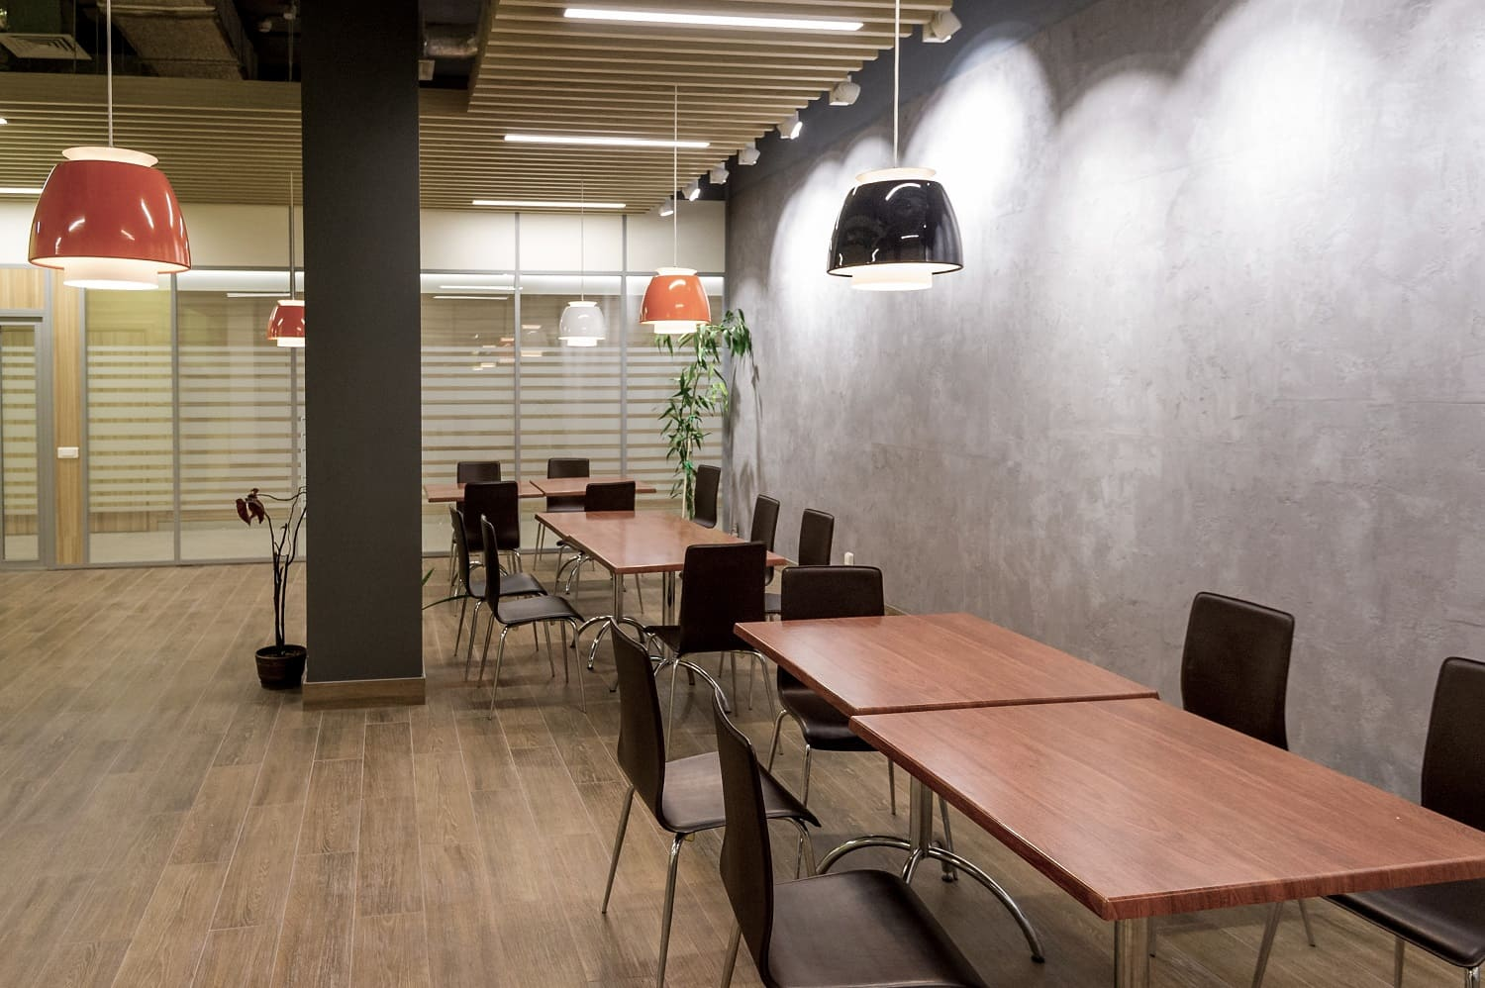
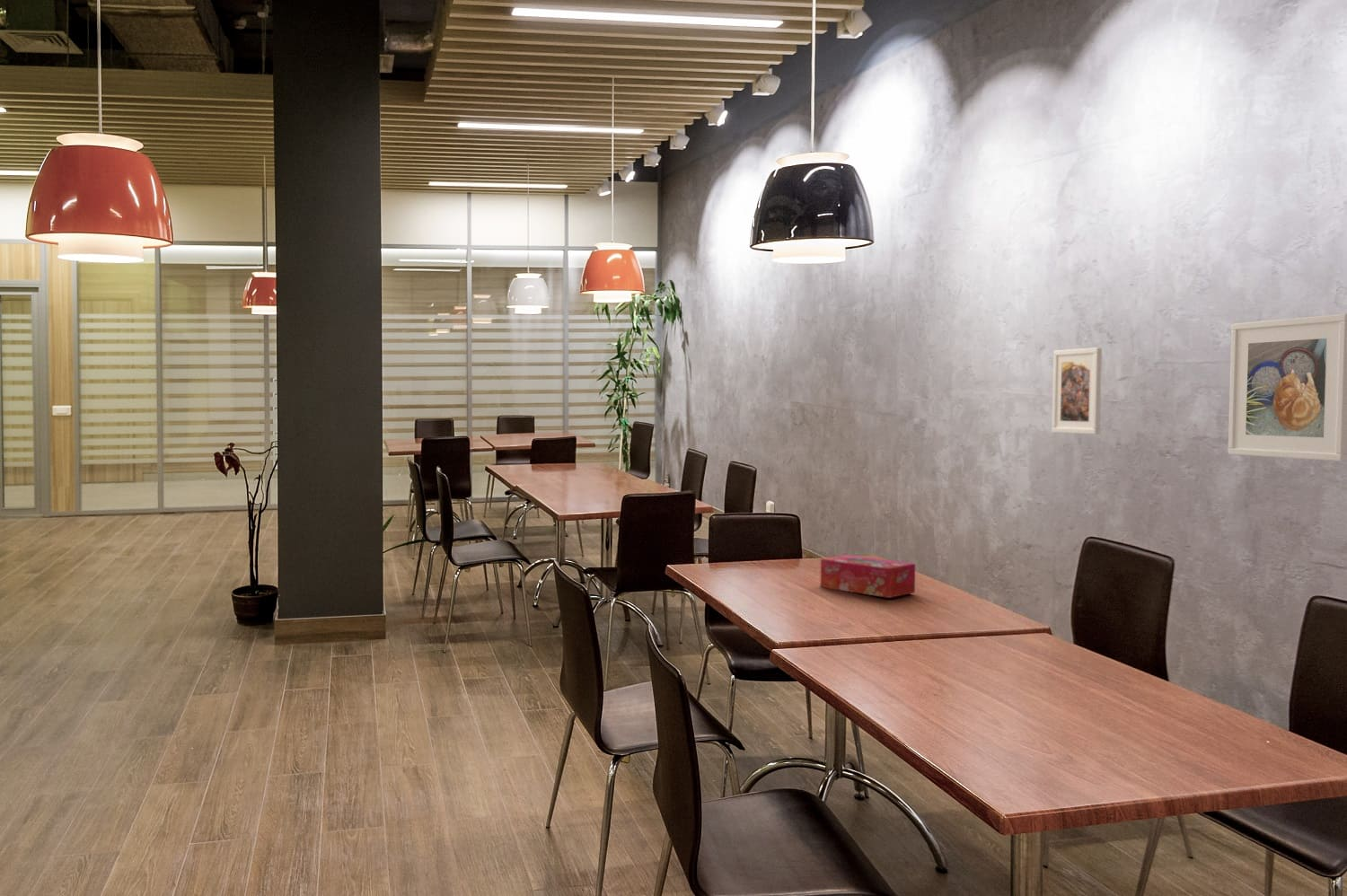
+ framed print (1285, 388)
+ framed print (1076, 391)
+ tissue box (867, 575)
